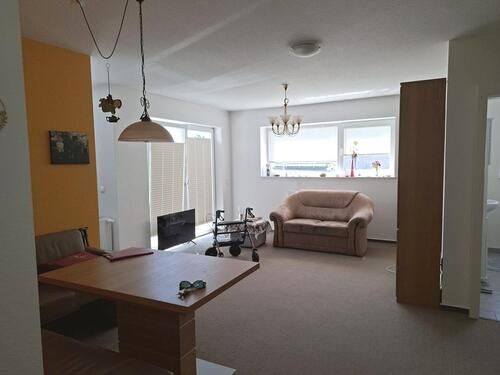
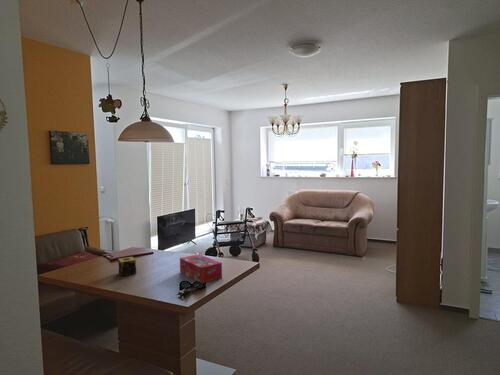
+ candle (127, 266)
+ tissue box (200, 267)
